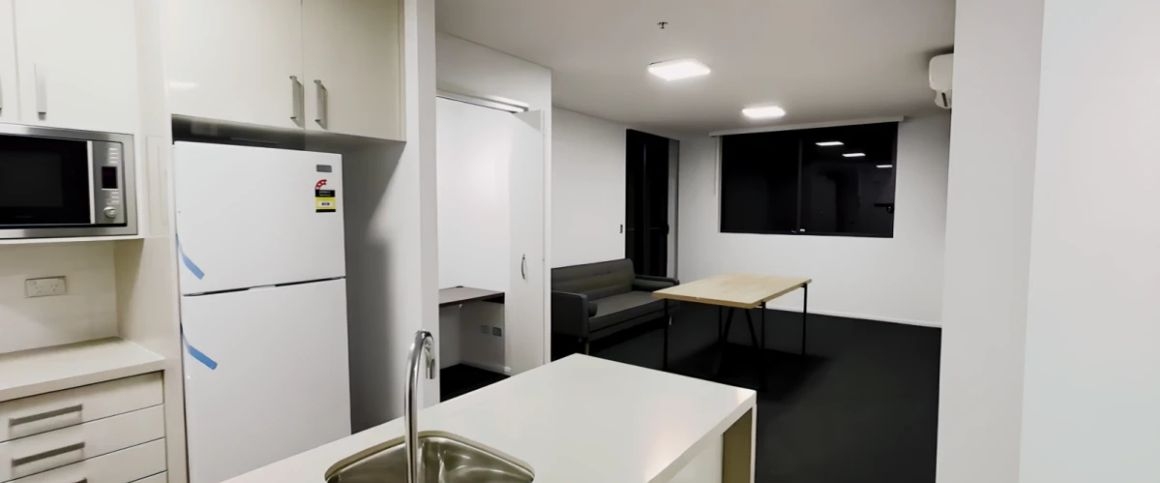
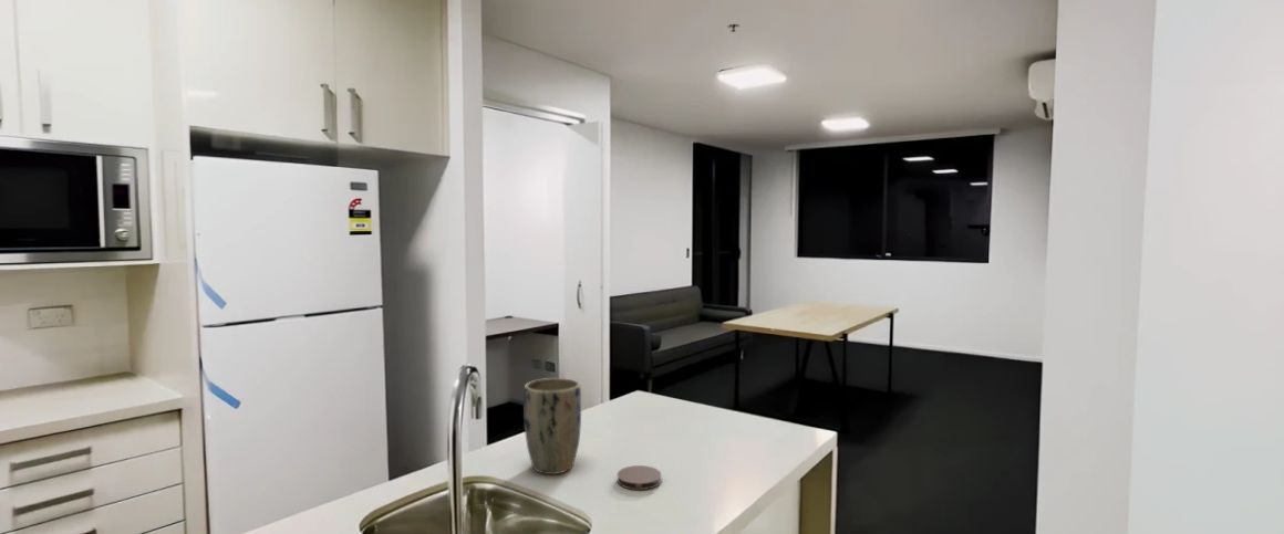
+ plant pot (552, 425)
+ coaster (639, 477)
